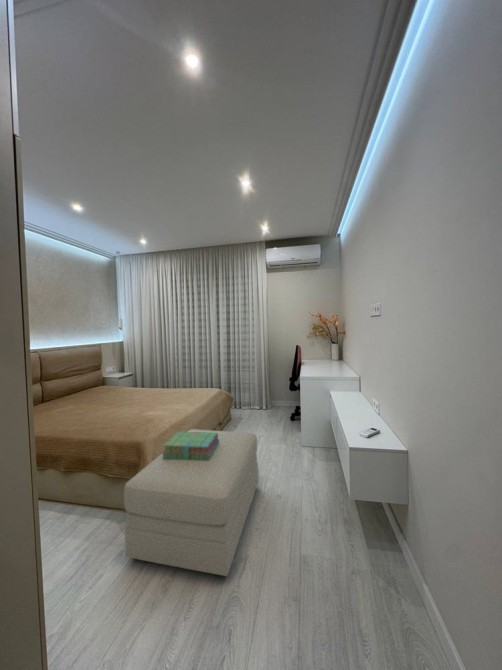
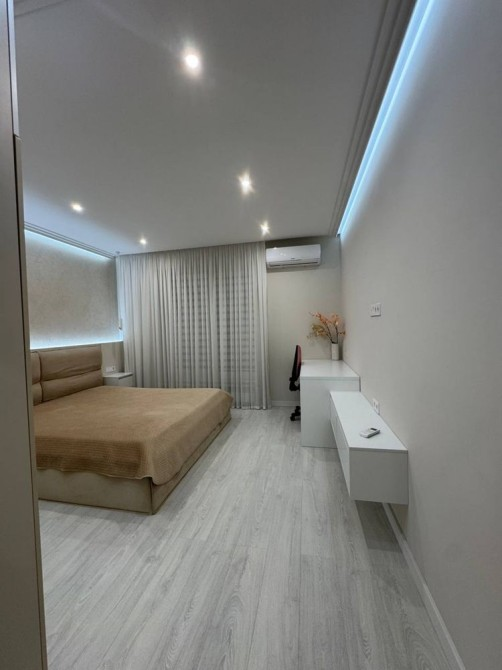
- ottoman (203, 483)
- stack of books (192, 444)
